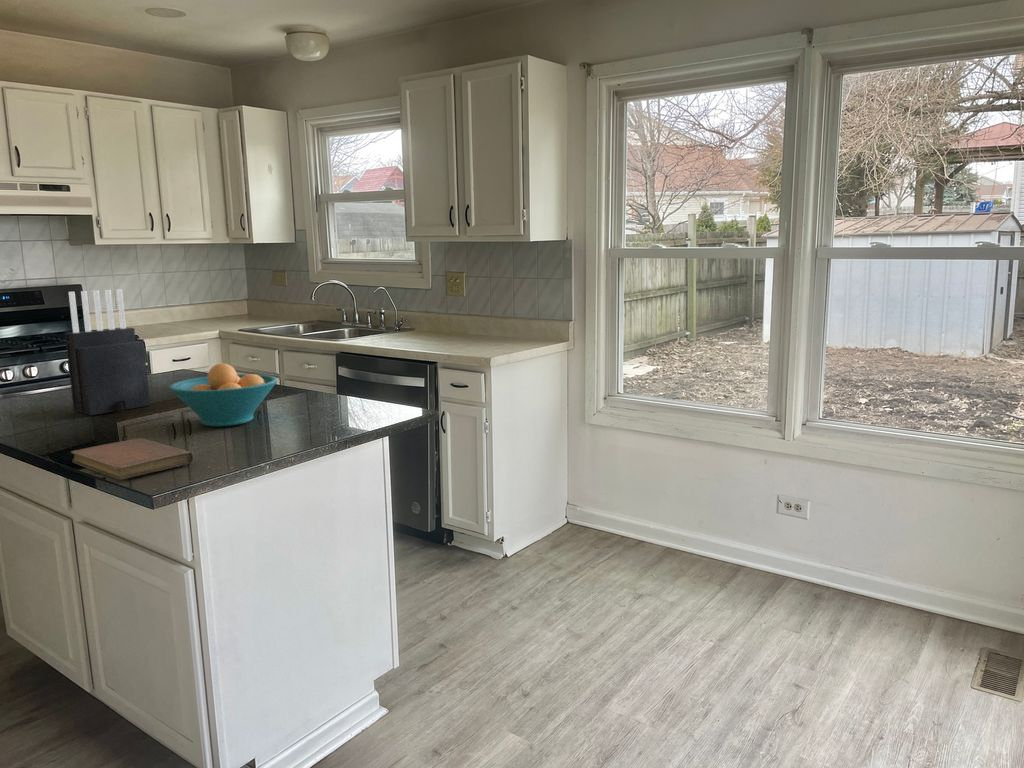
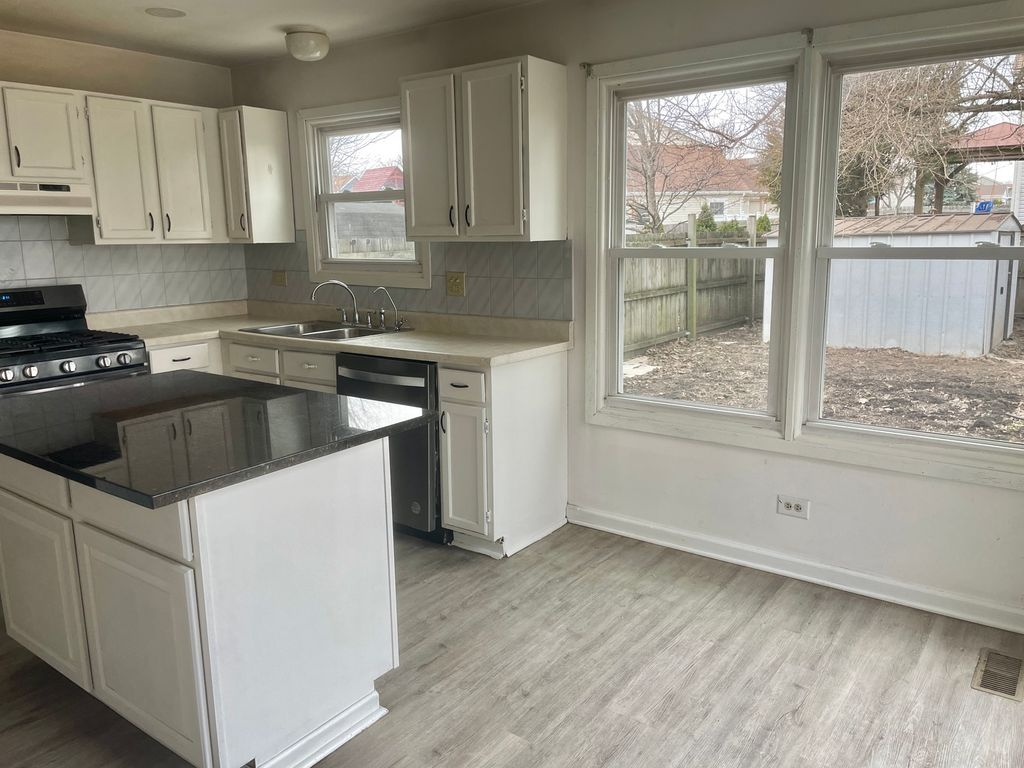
- fruit bowl (225, 393)
- knife block (108, 350)
- notebook (131, 456)
